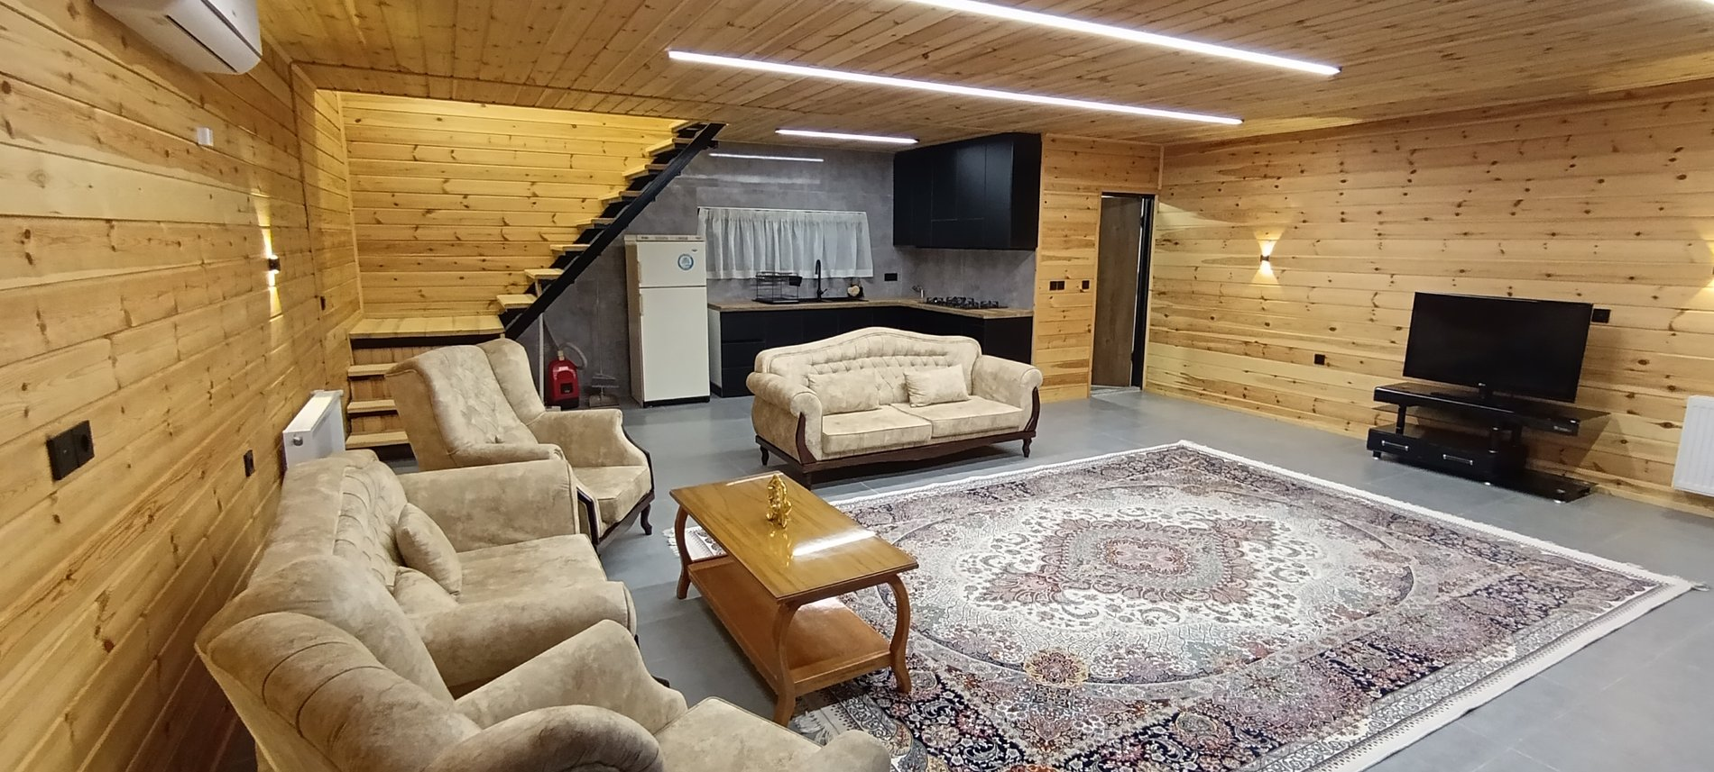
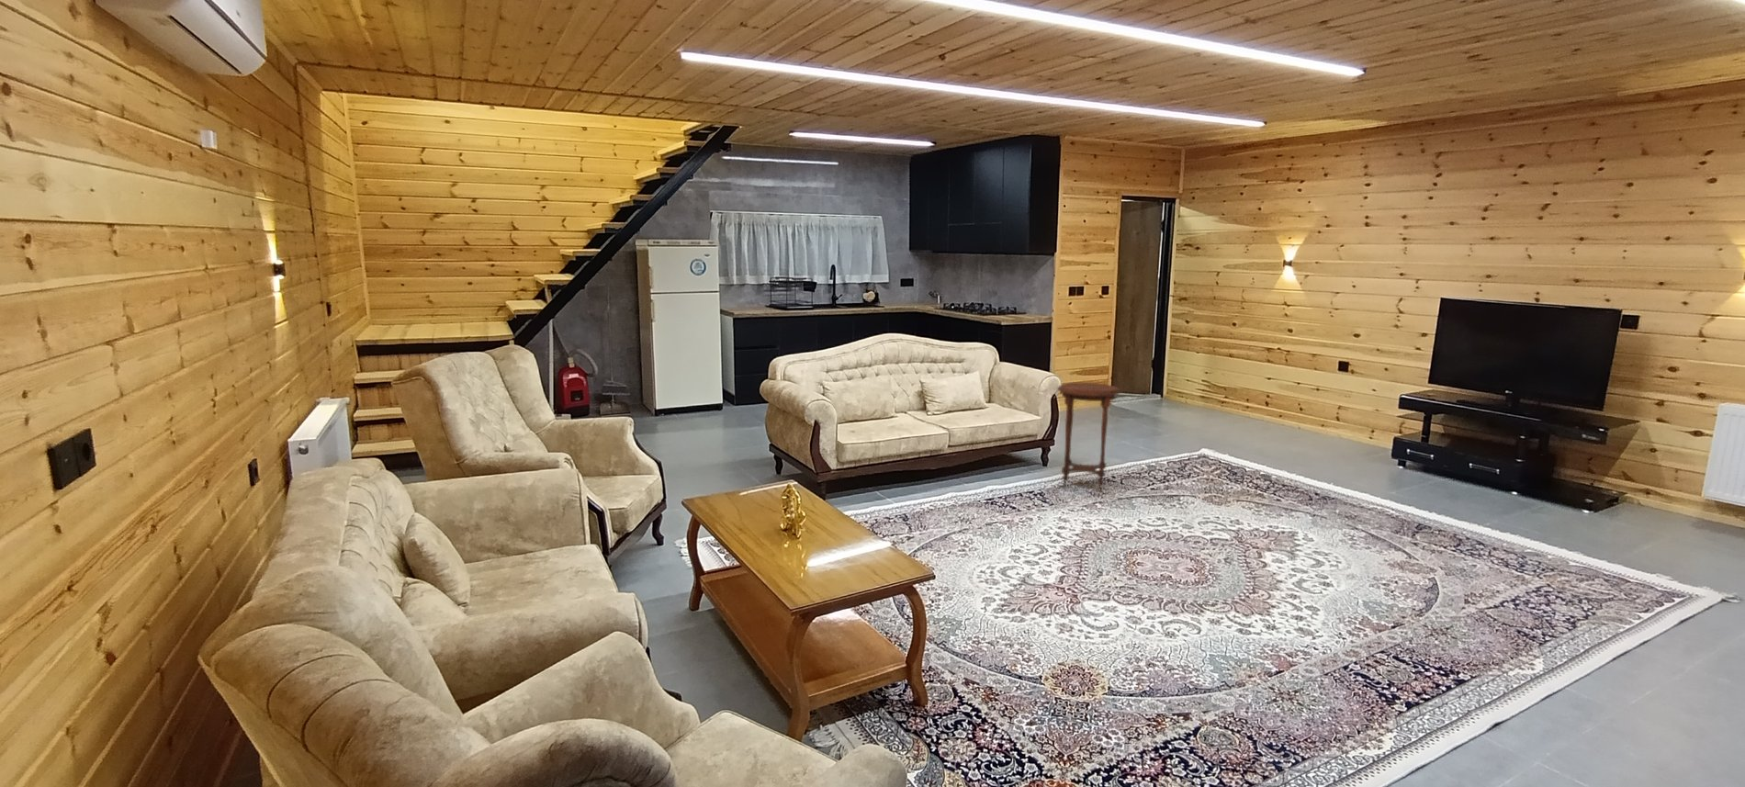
+ side table (1071, 434)
